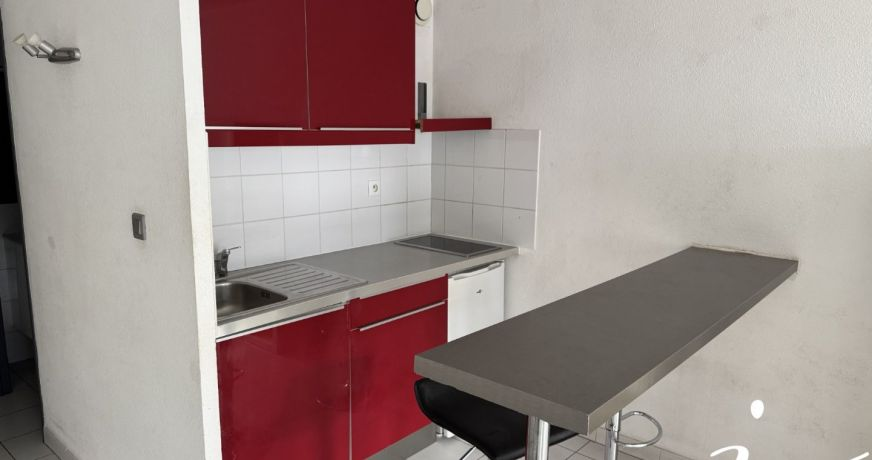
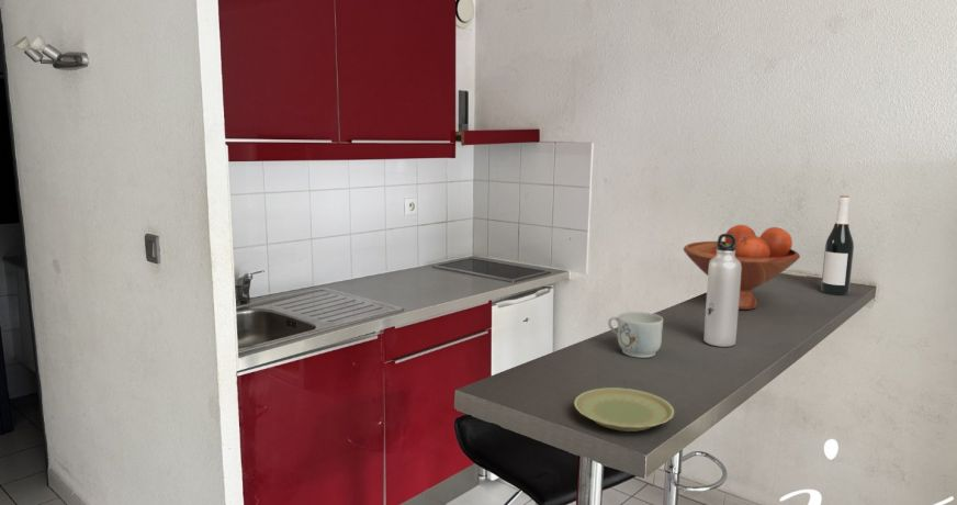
+ mug (633, 333)
+ fruit bowl (741, 266)
+ plate (622, 412)
+ water bottle (723, 289)
+ wine bottle (840, 245)
